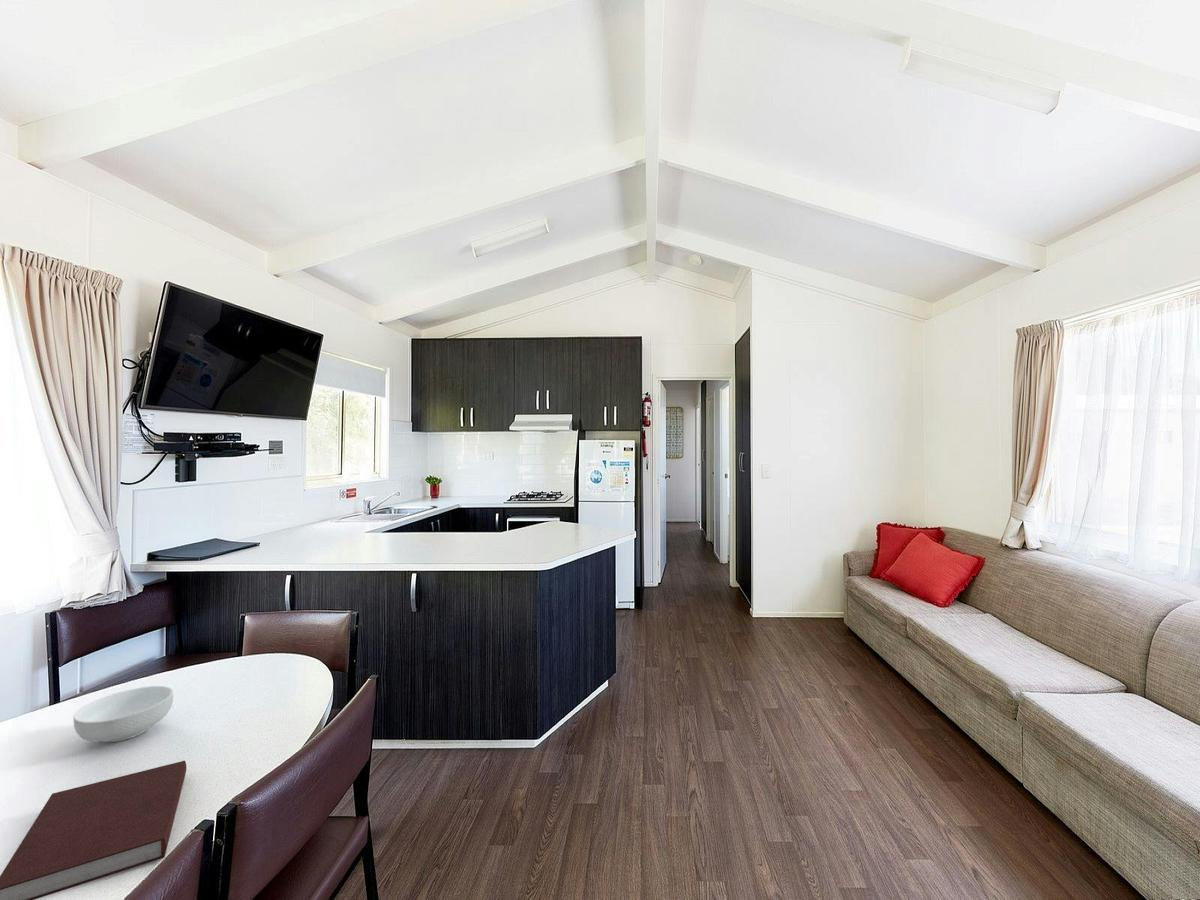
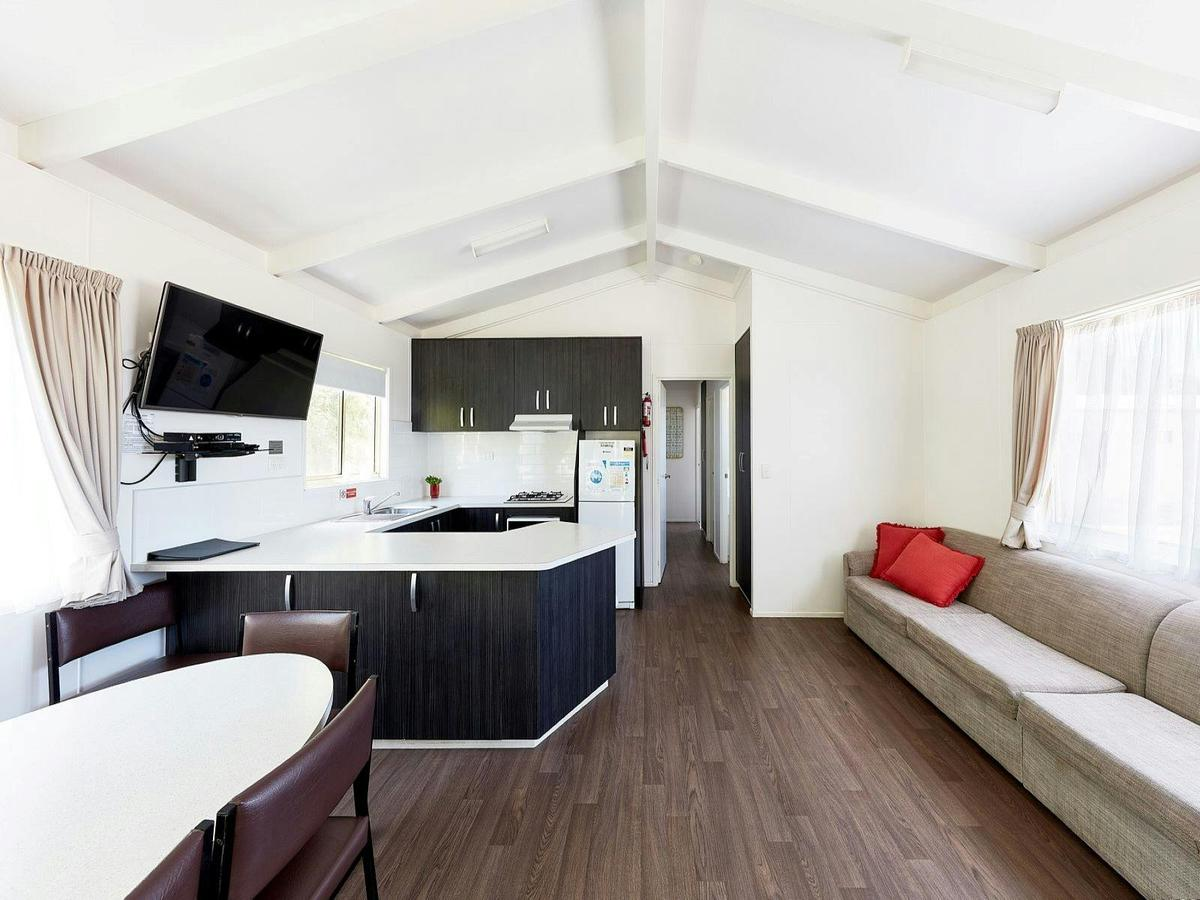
- cereal bowl (125, 717)
- notebook (105, 823)
